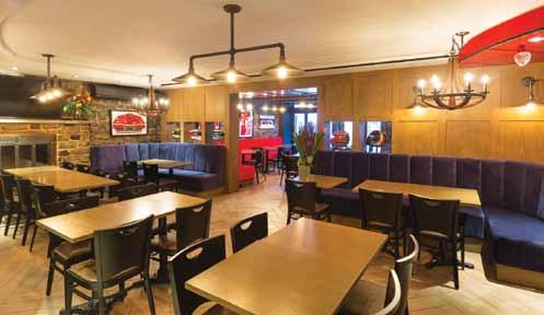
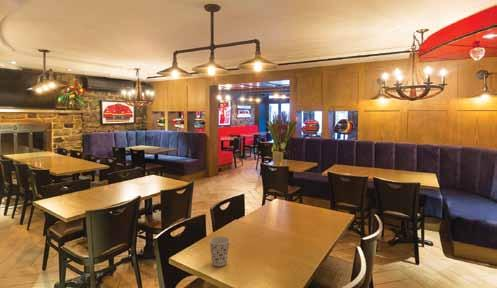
+ cup (219, 251)
